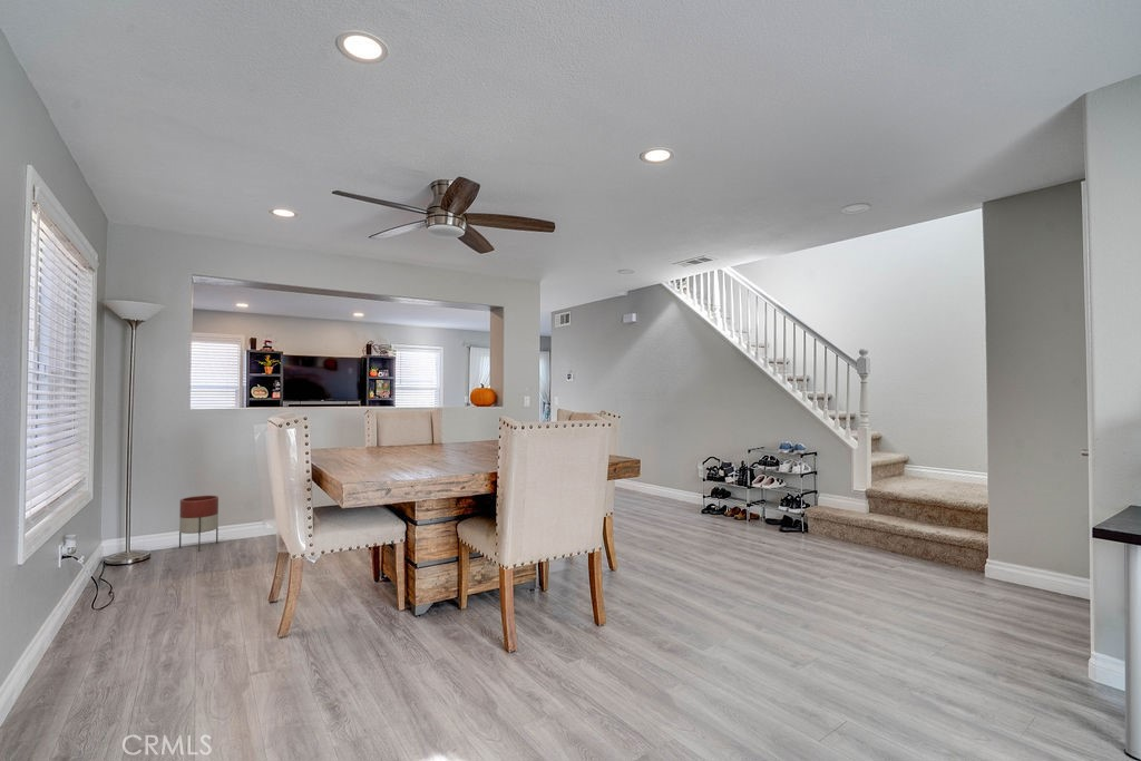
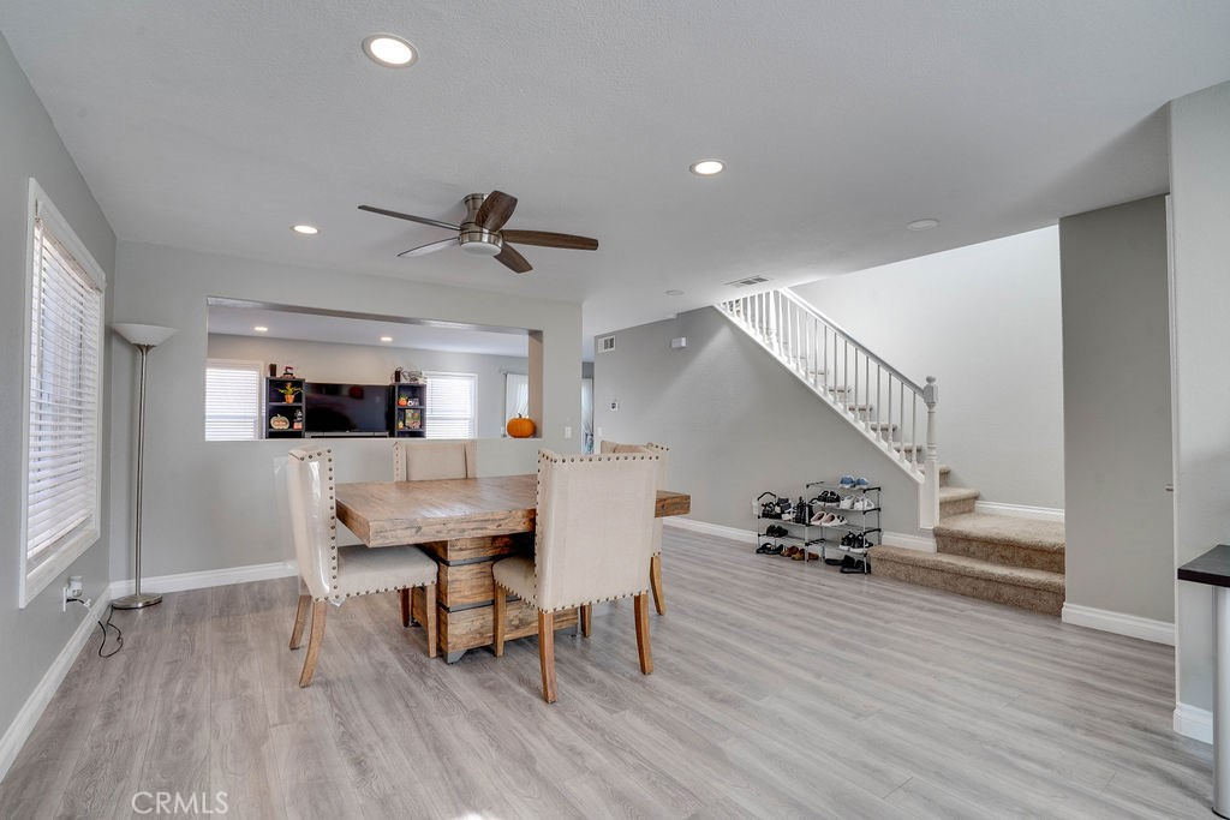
- planter (198, 523)
